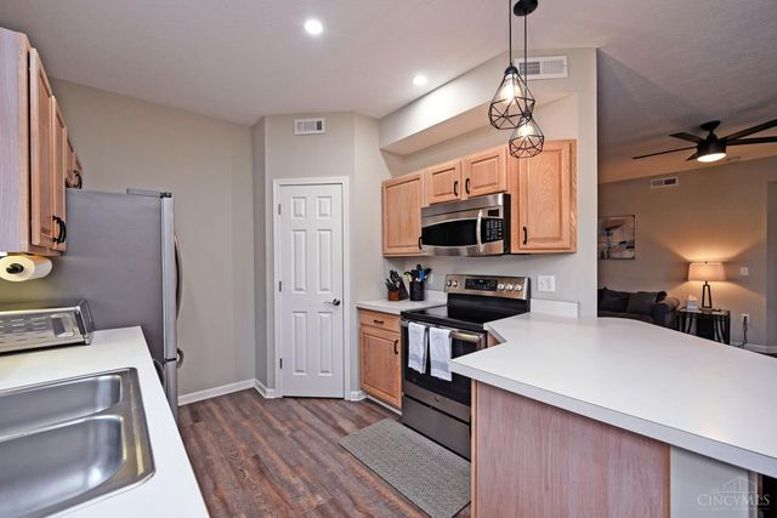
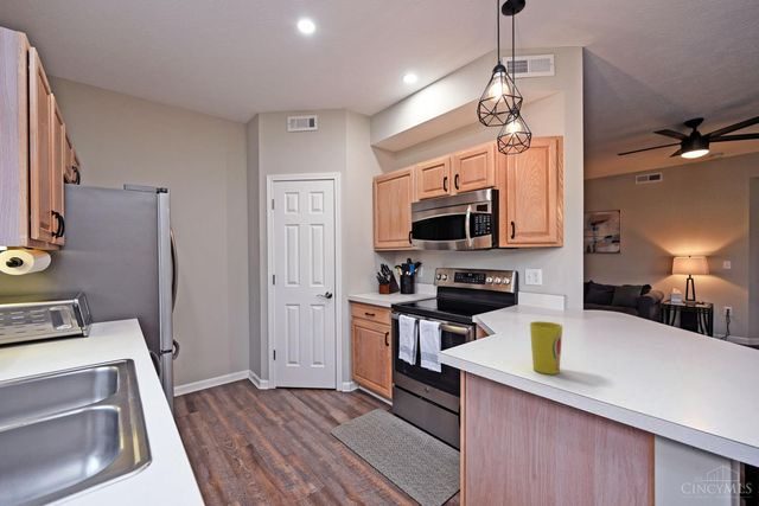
+ cup (546, 347)
